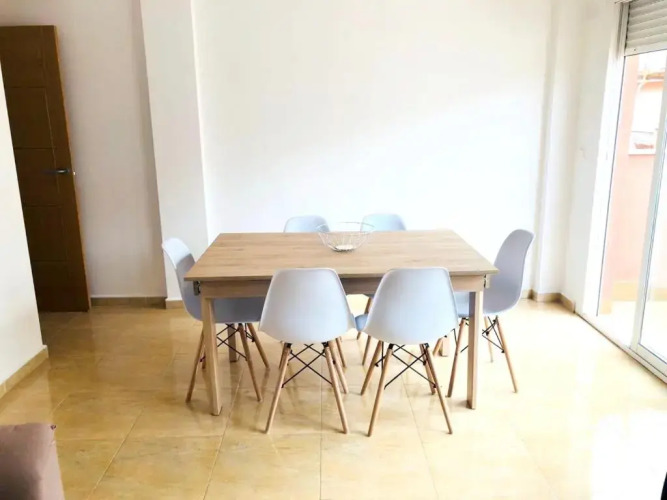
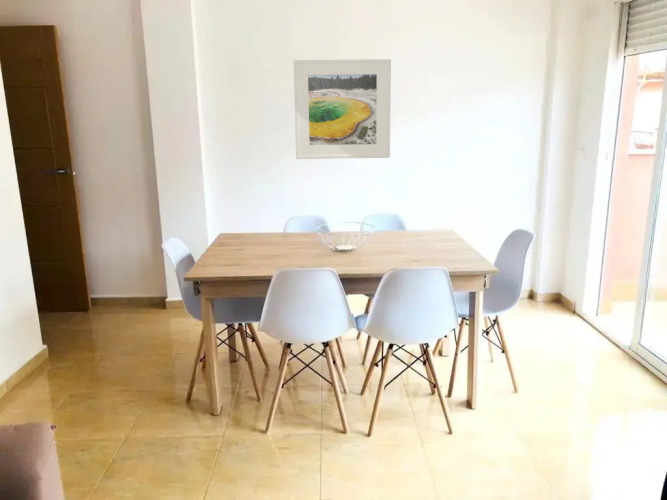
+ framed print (342, 110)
